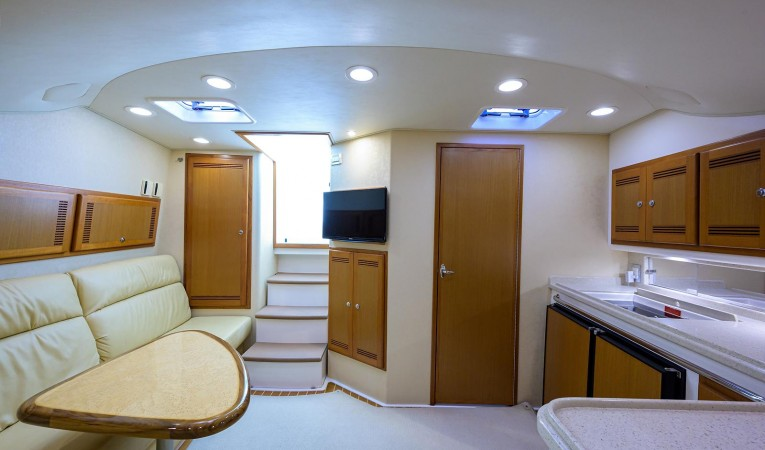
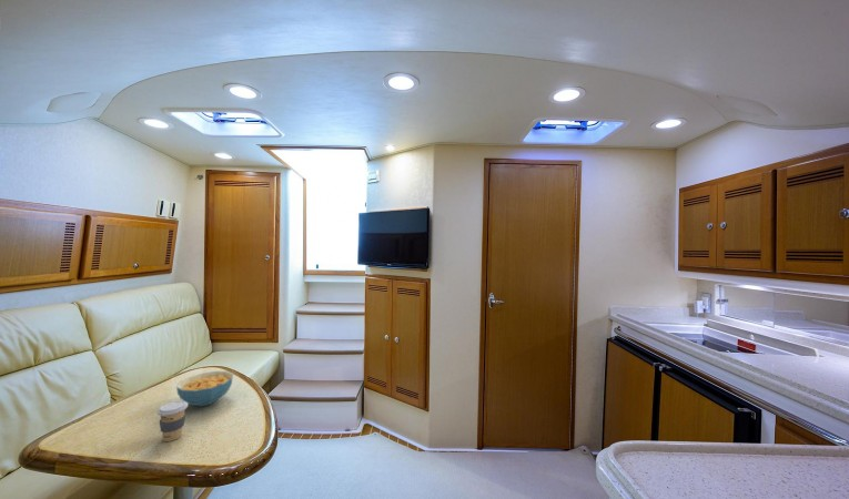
+ coffee cup (172, 420)
+ cereal bowl (205, 391)
